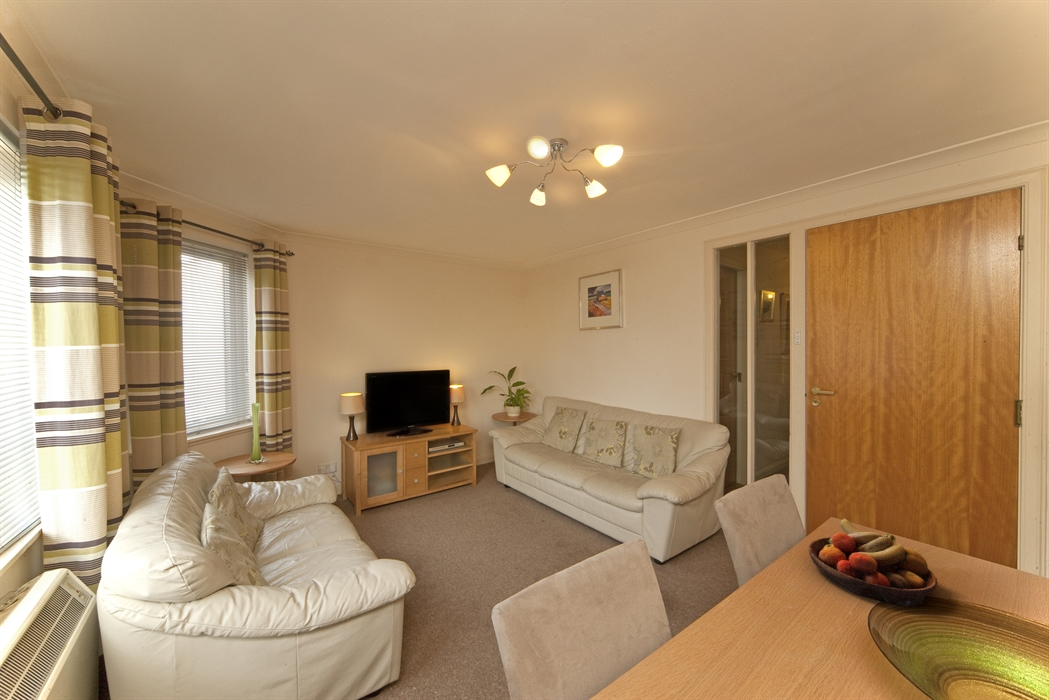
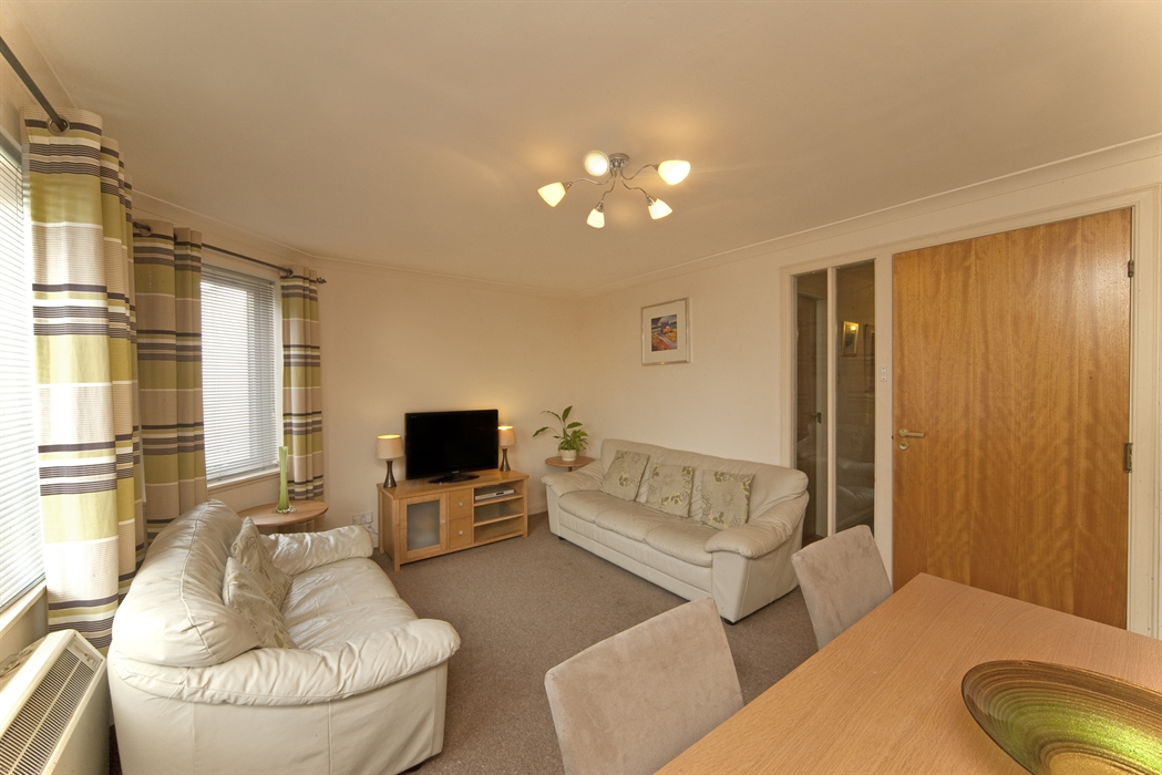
- fruit bowl (866, 556)
